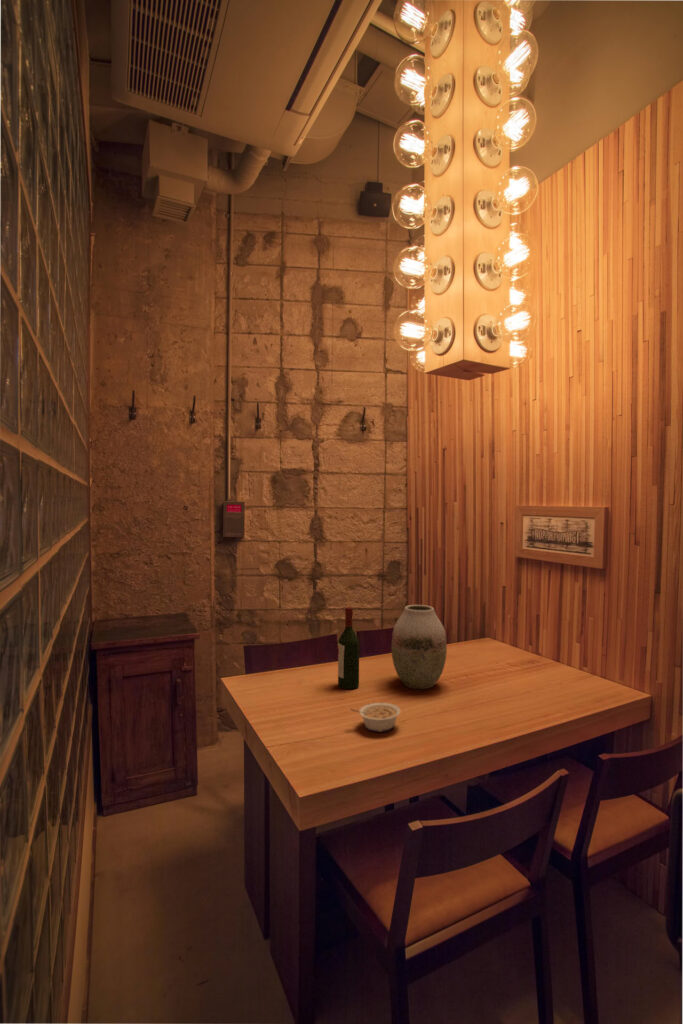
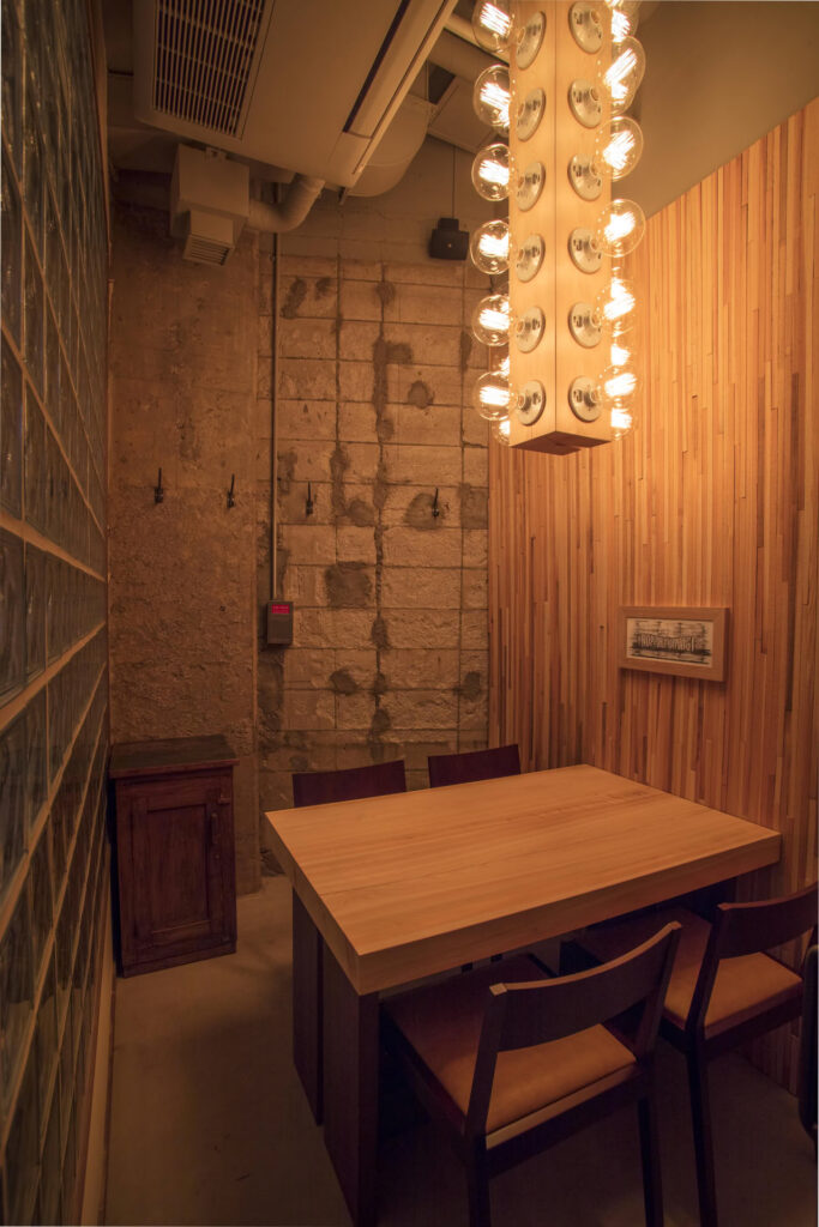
- wine bottle (348, 646)
- legume (378, 717)
- vase (418, 645)
